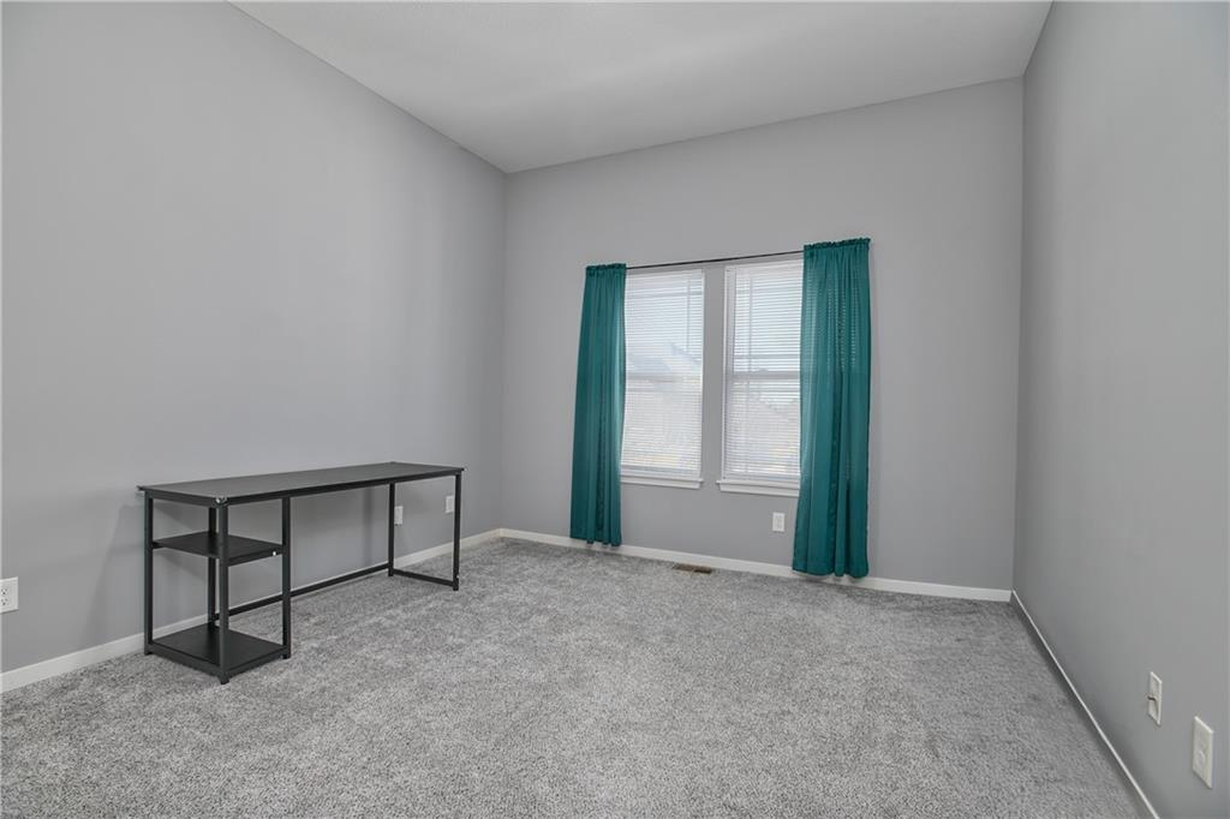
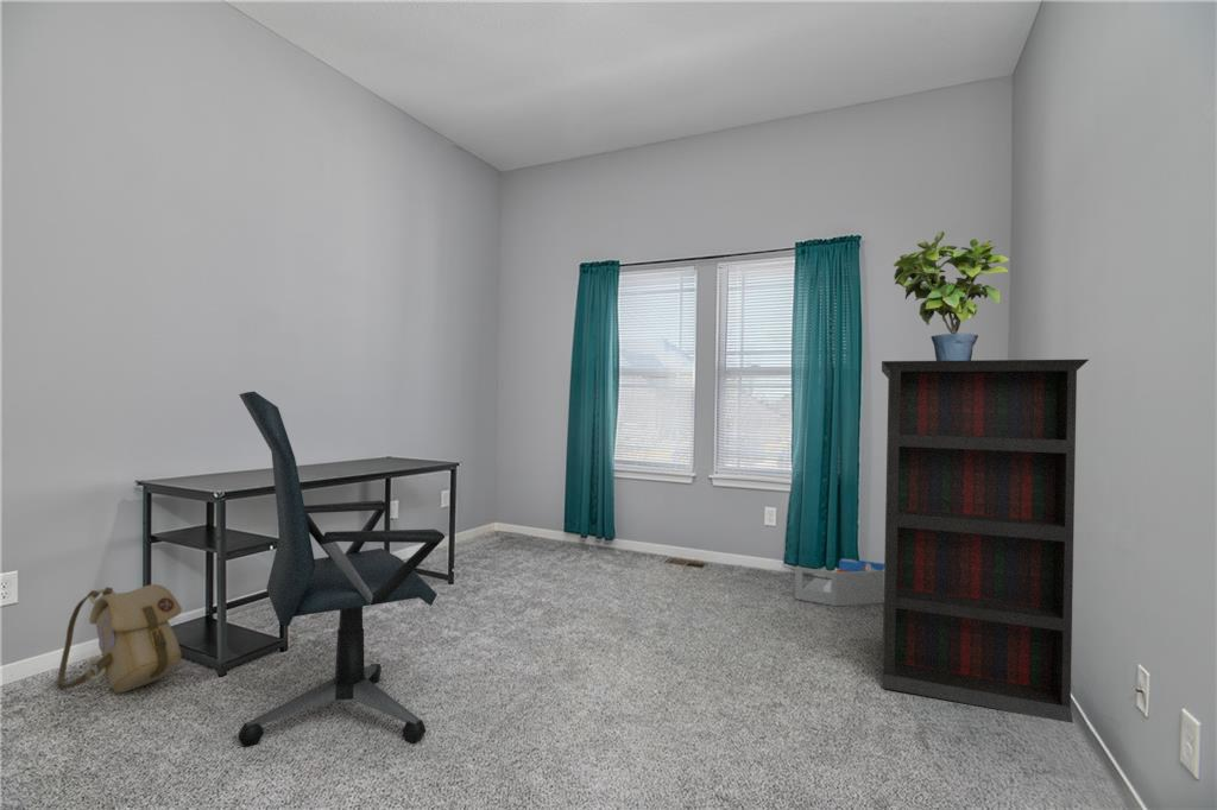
+ storage bin (844, 580)
+ potted plant (945, 298)
+ backpack (124, 632)
+ office chair (336, 557)
+ bookshelf (965, 519)
